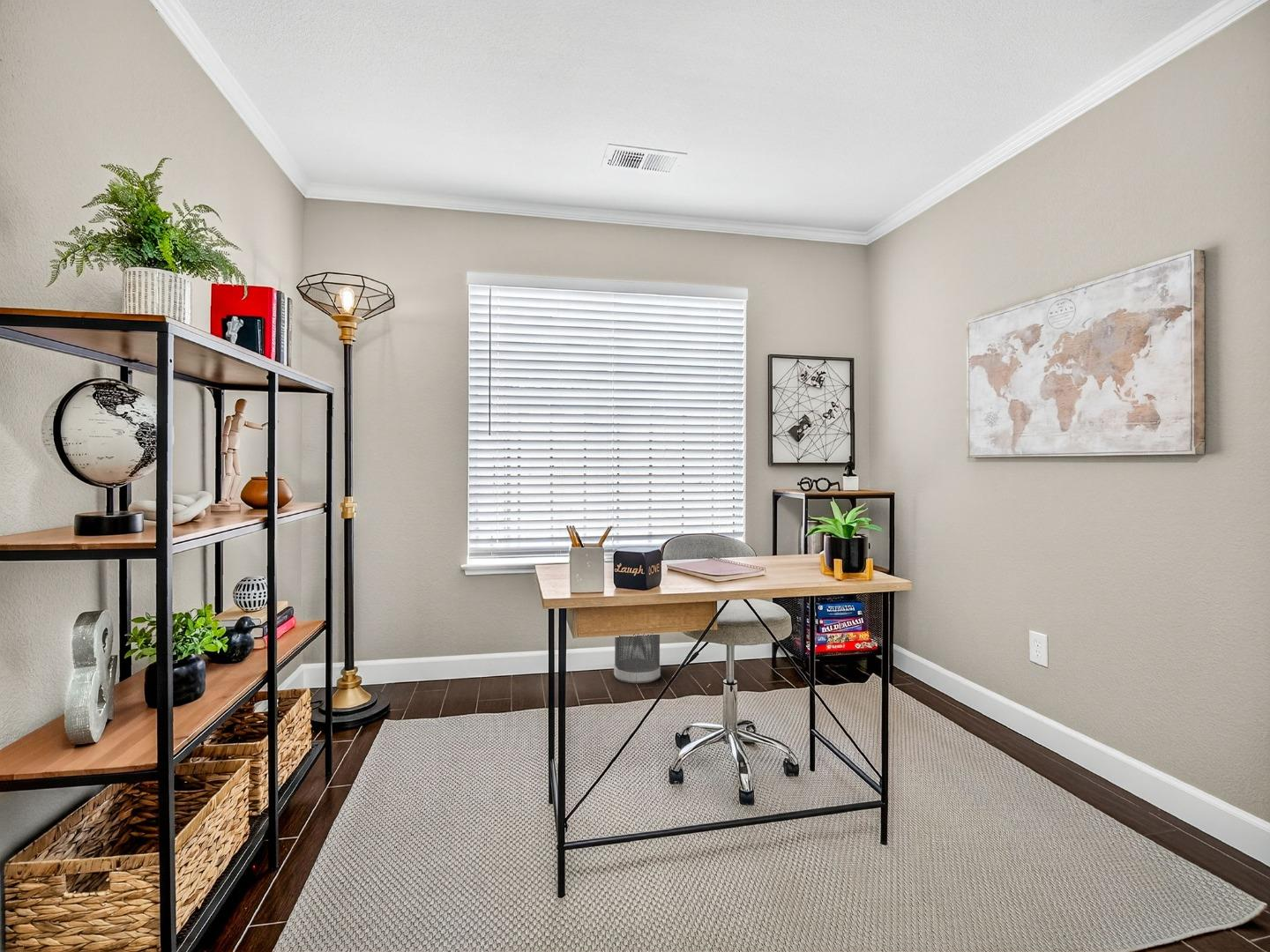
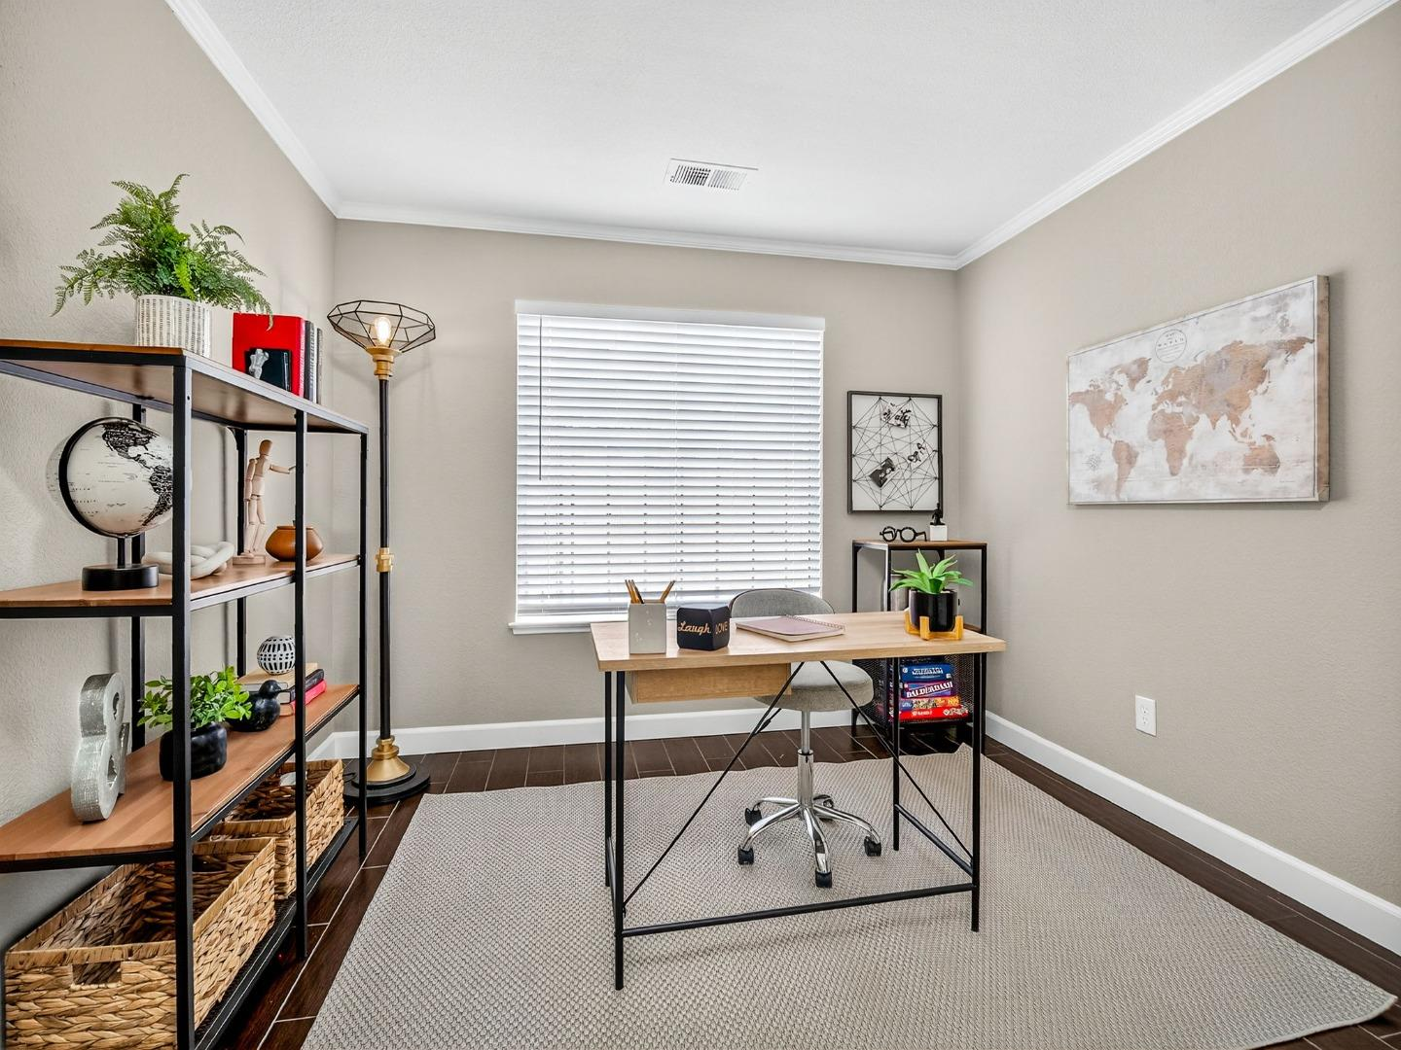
- wastebasket (637, 649)
